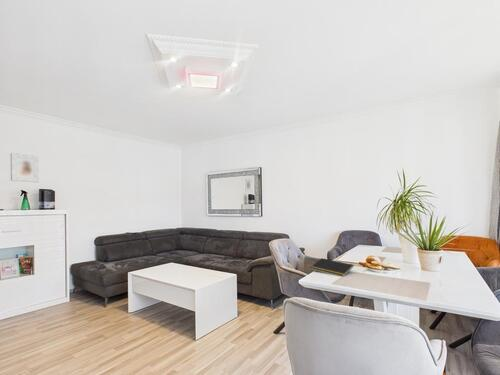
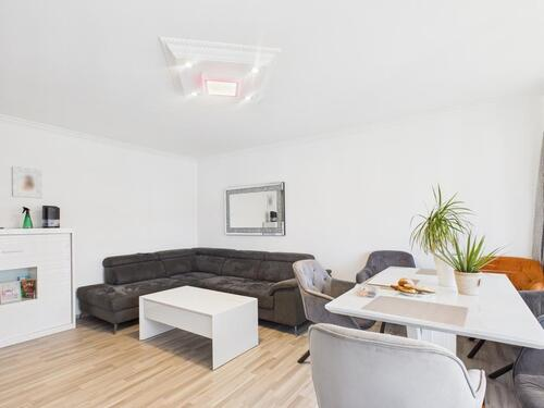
- notepad (331, 267)
